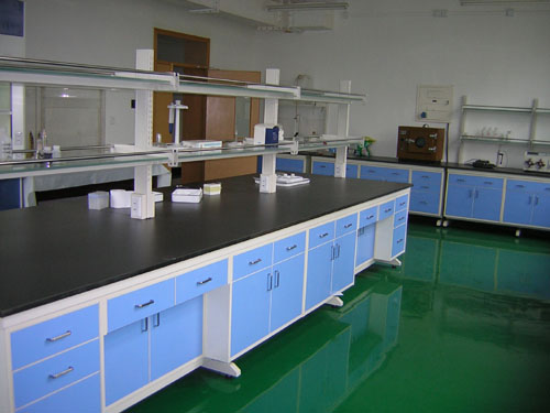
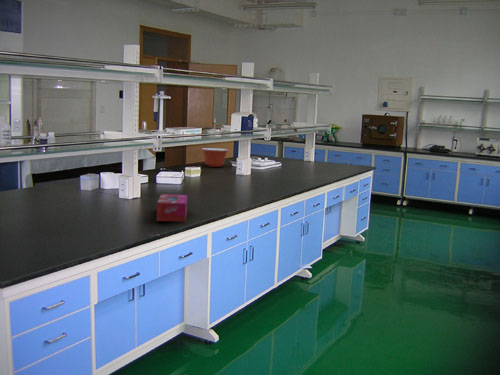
+ mixing bowl (214, 157)
+ tissue box (172, 207)
